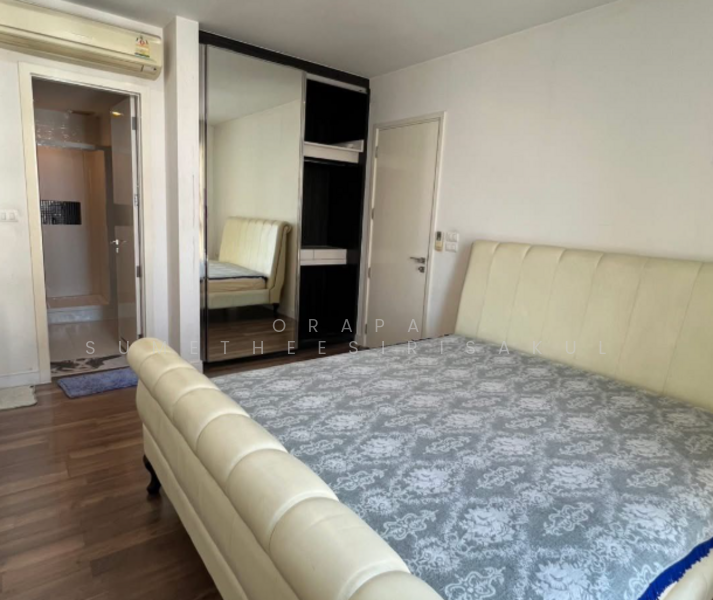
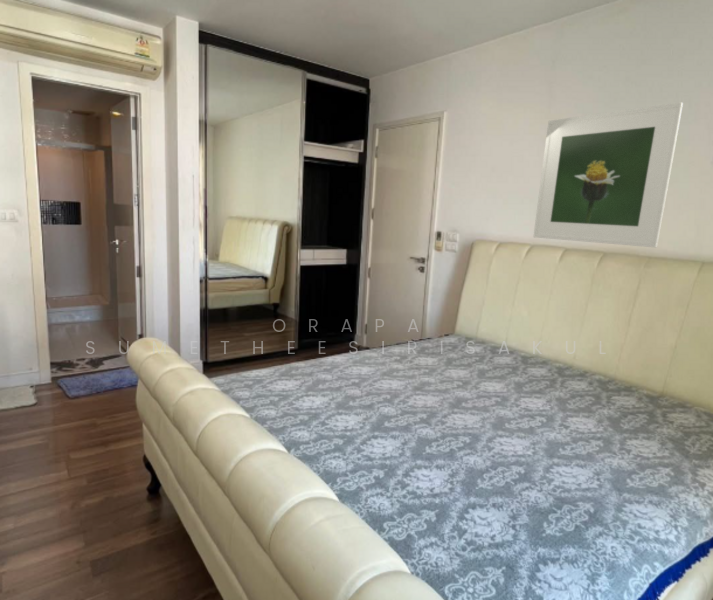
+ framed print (598, 178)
